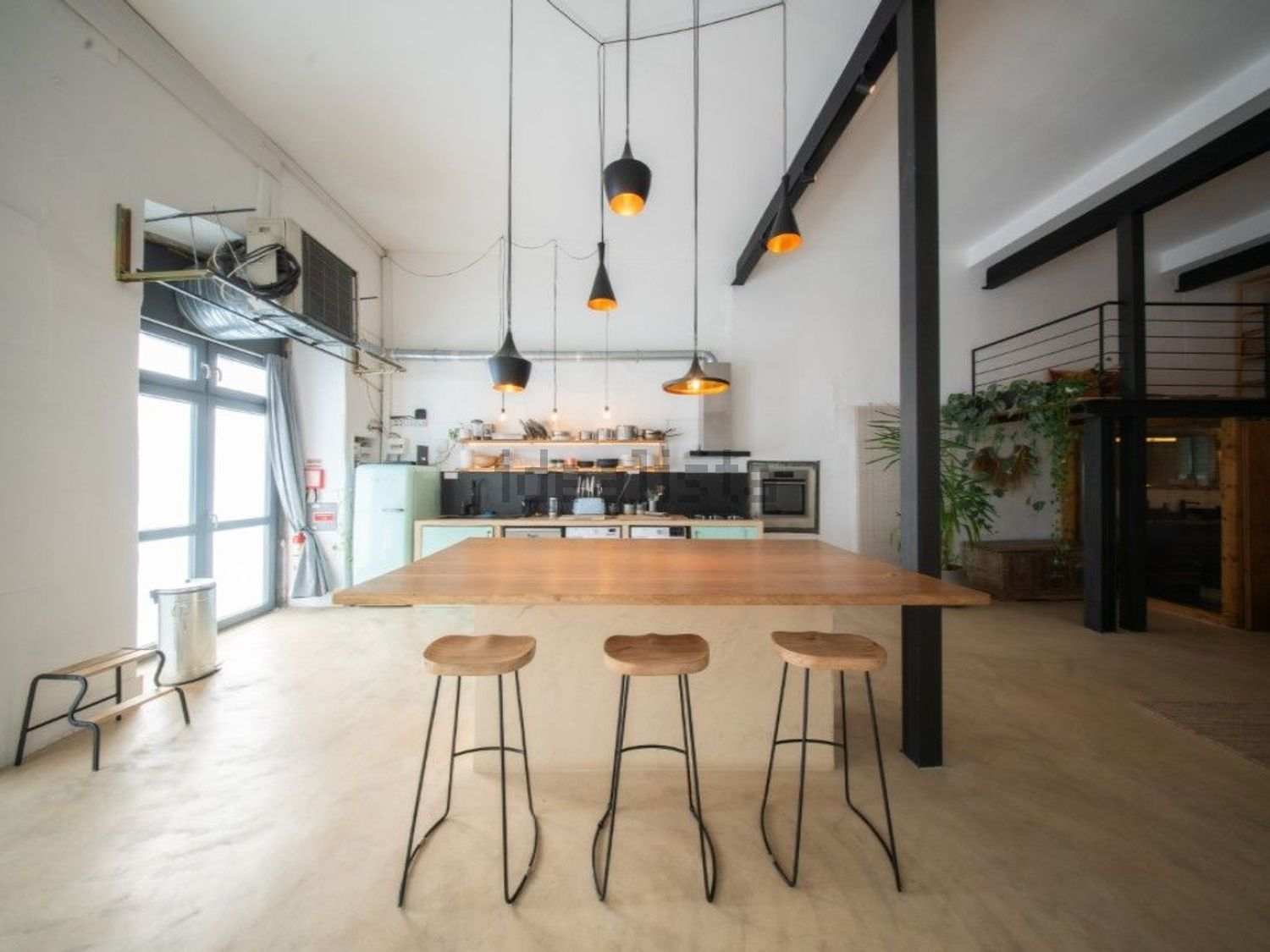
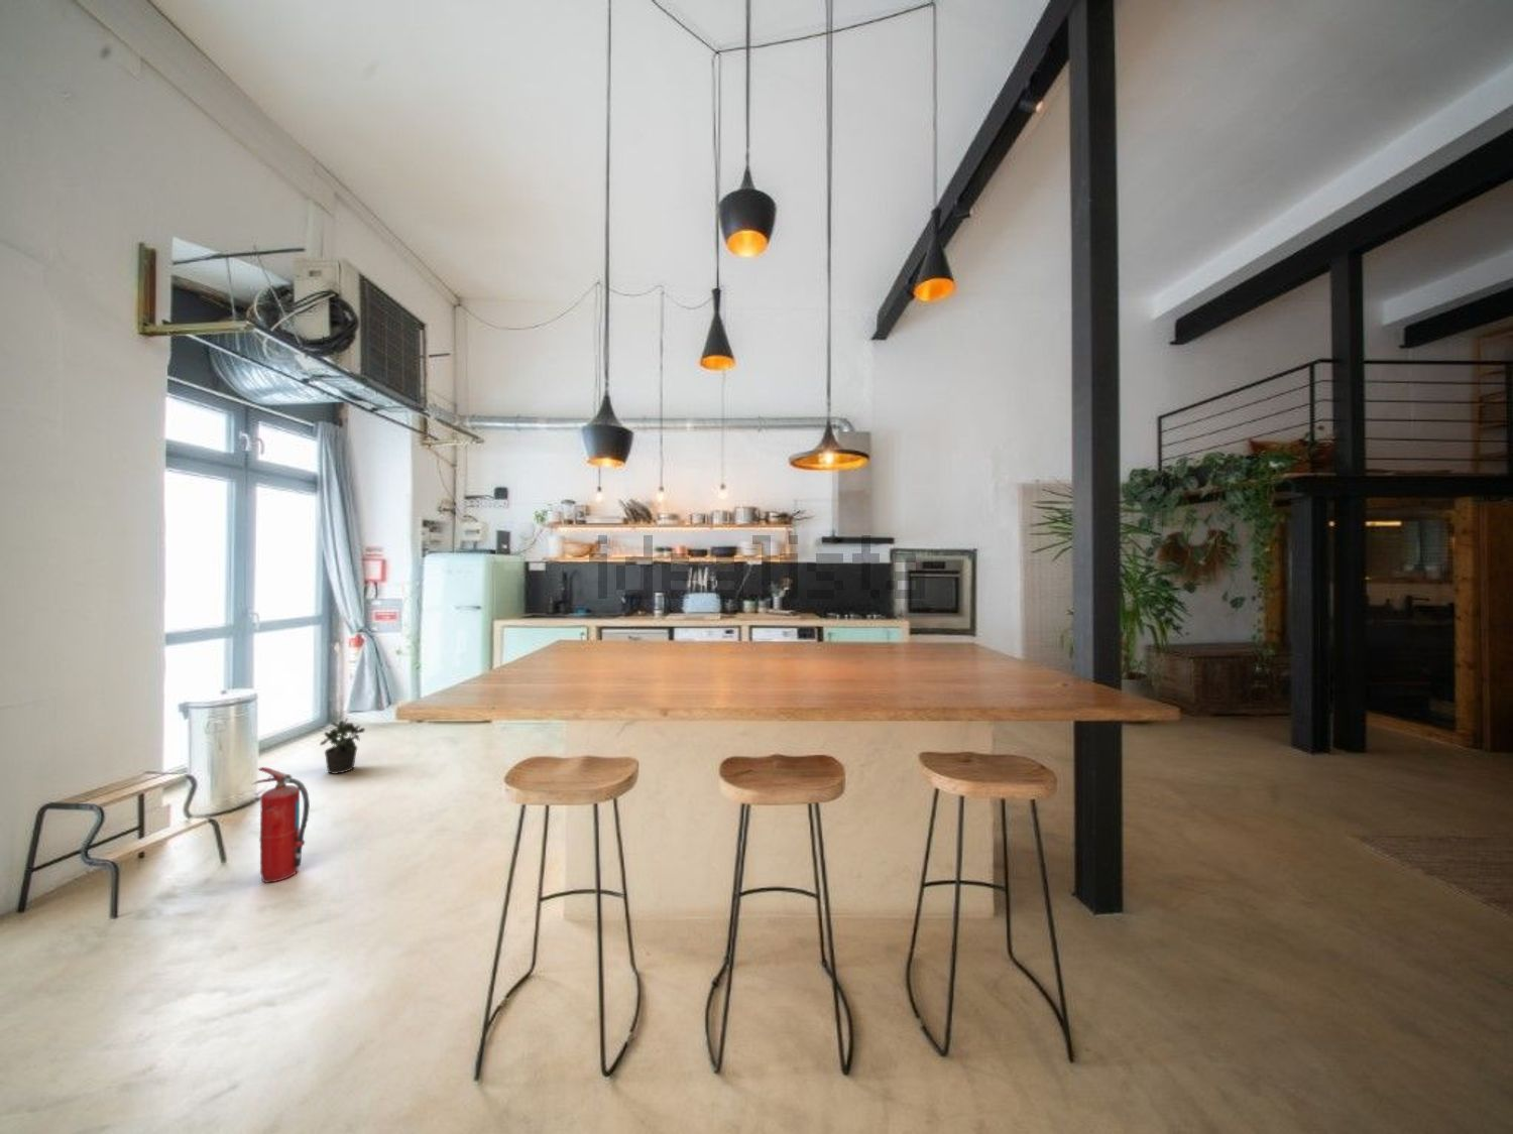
+ fire extinguisher (280, 821)
+ potted plant (343, 744)
